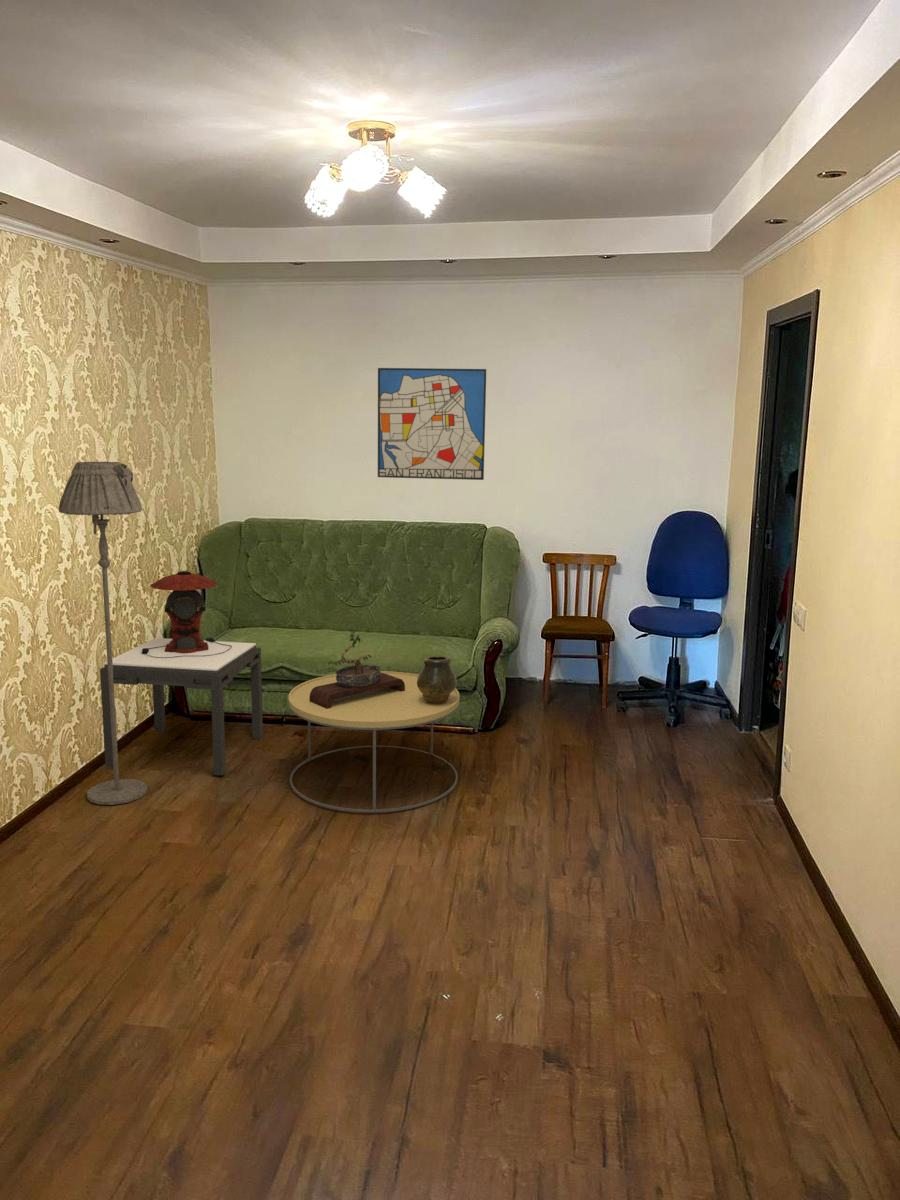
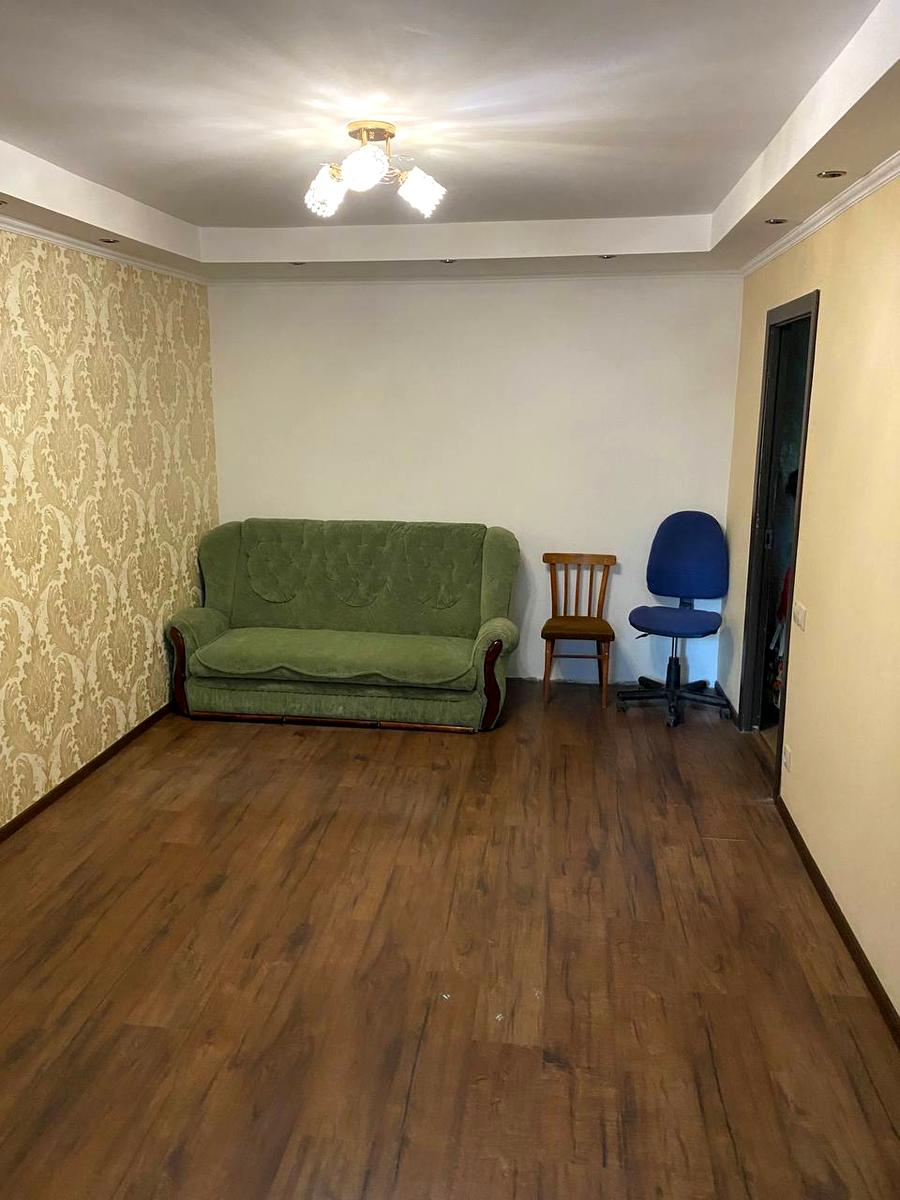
- coffee table (374, 735)
- table lamp (186, 609)
- side table (186, 687)
- vase (436, 678)
- wall art (431, 424)
- floor lamp (108, 633)
- bonsai tree (358, 661)
